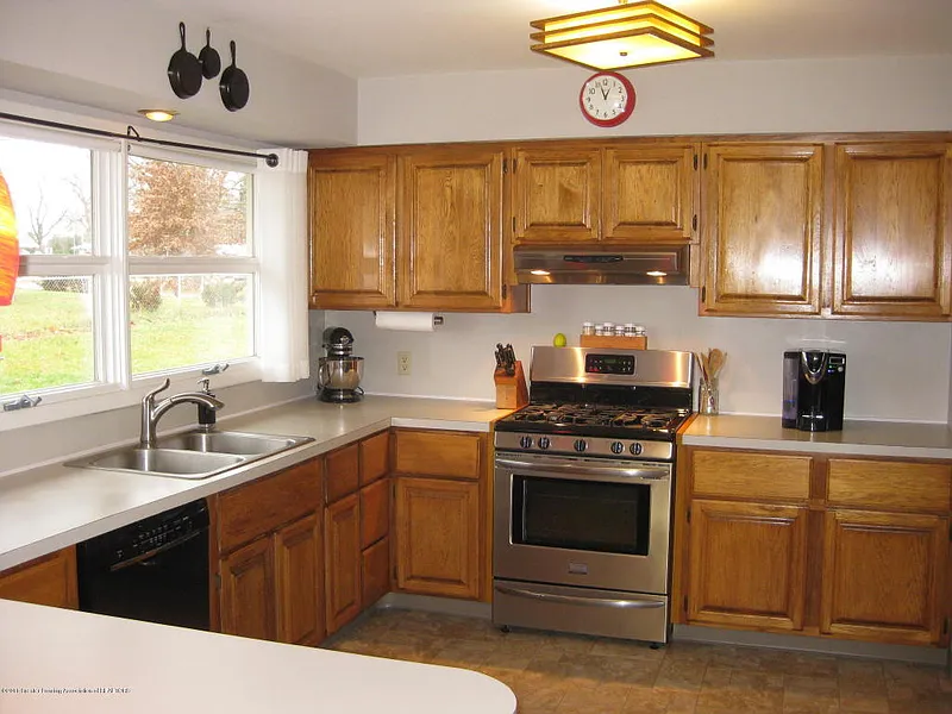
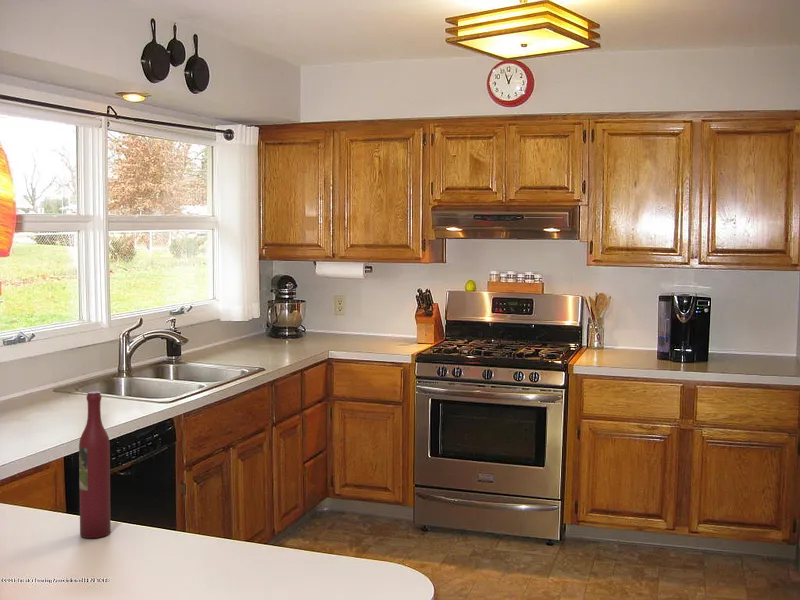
+ wine bottle (94, 463)
